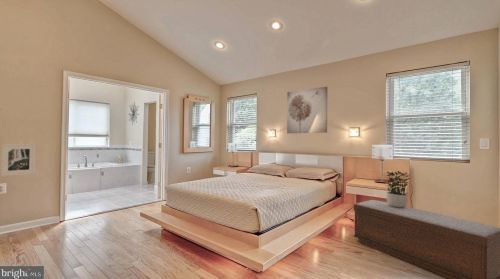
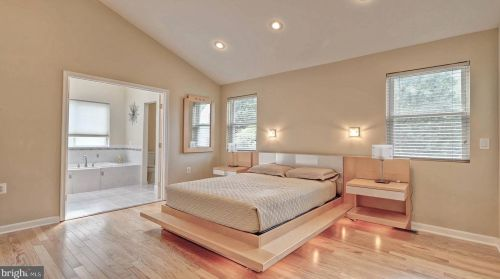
- bench (416, 234)
- potted plant (396, 188)
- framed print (19, 159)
- wall art (306, 111)
